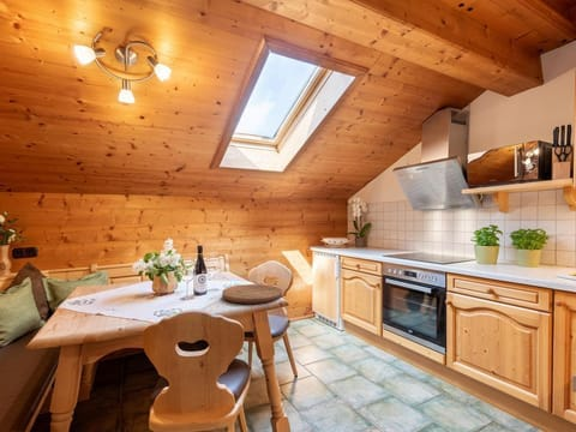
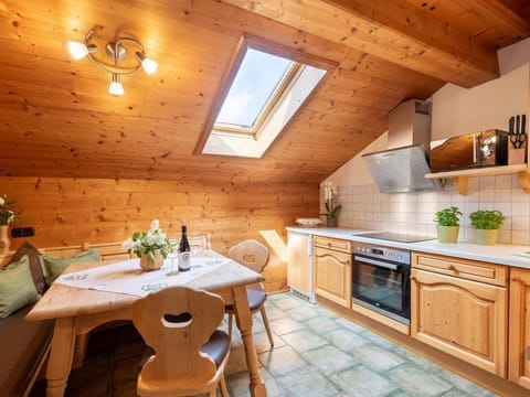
- cutting board (252, 293)
